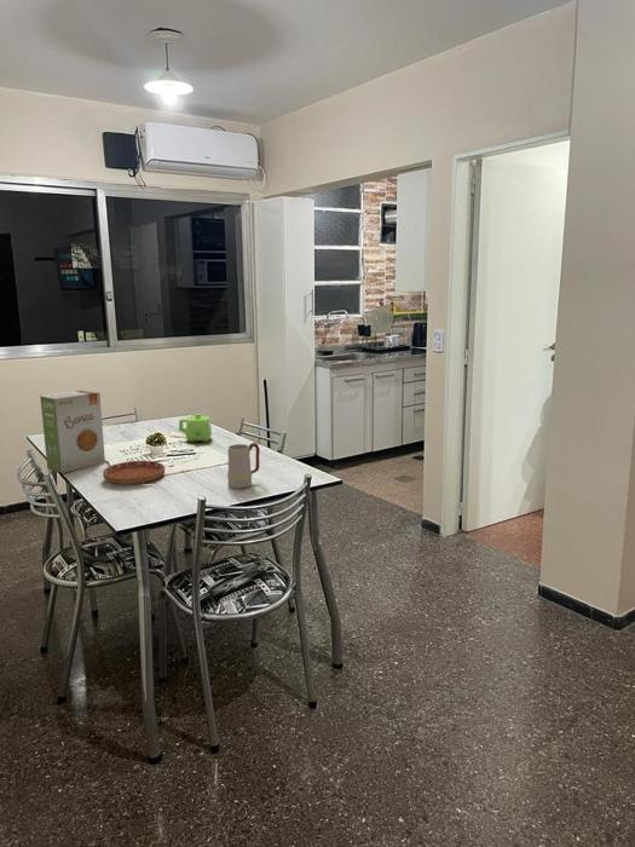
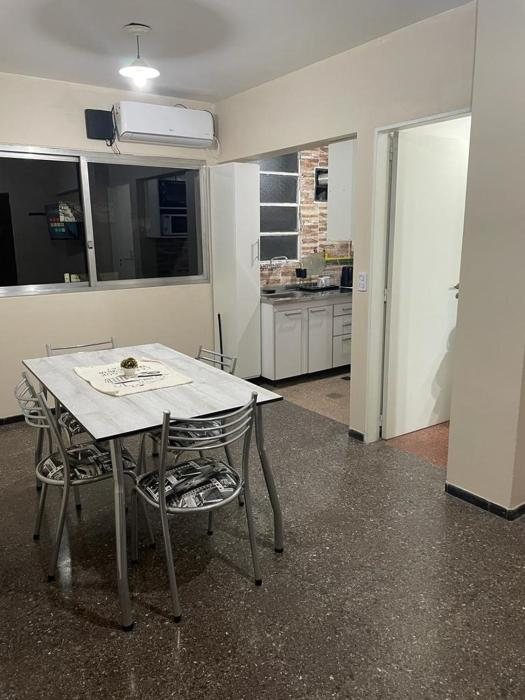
- mug (243, 463)
- saucer (134, 473)
- food box (73, 430)
- teapot (195, 428)
